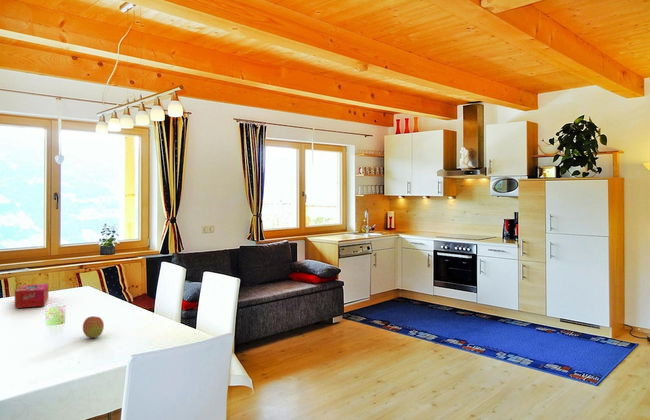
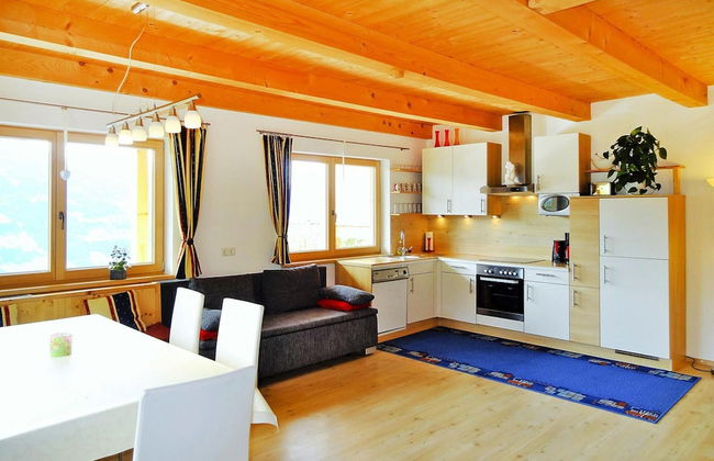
- fruit (93, 327)
- tissue box (32, 295)
